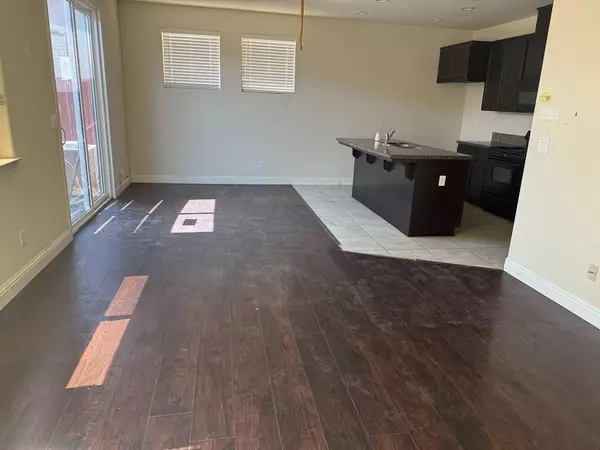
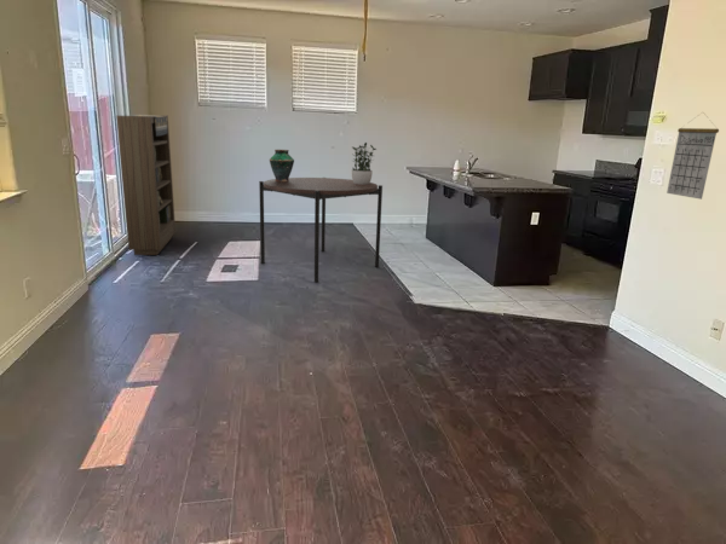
+ bookcase (149, 181)
+ vase (280, 164)
+ potted plant (363, 162)
+ dining table (318, 225)
+ calendar (692, 155)
